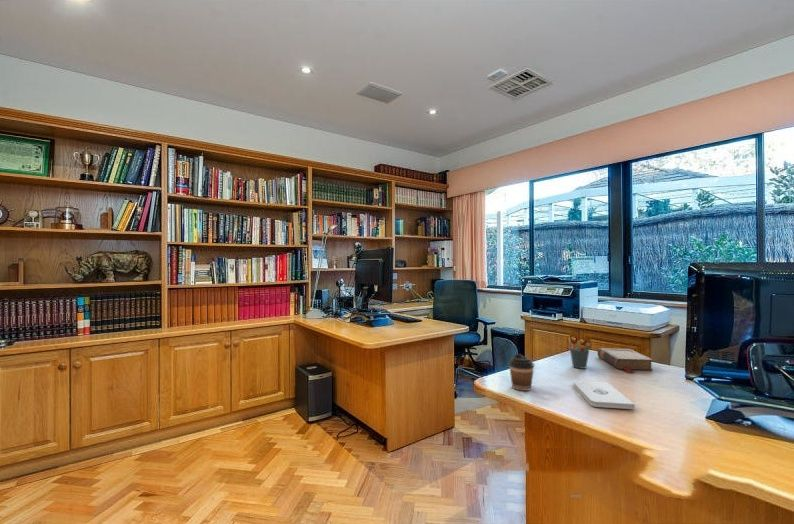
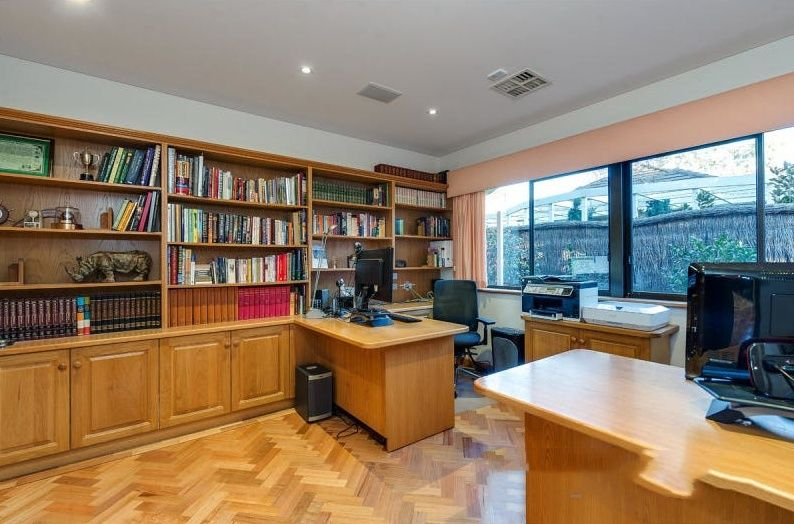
- pen holder (579, 352)
- notepad (600, 393)
- book (626, 359)
- coffee cup (521, 371)
